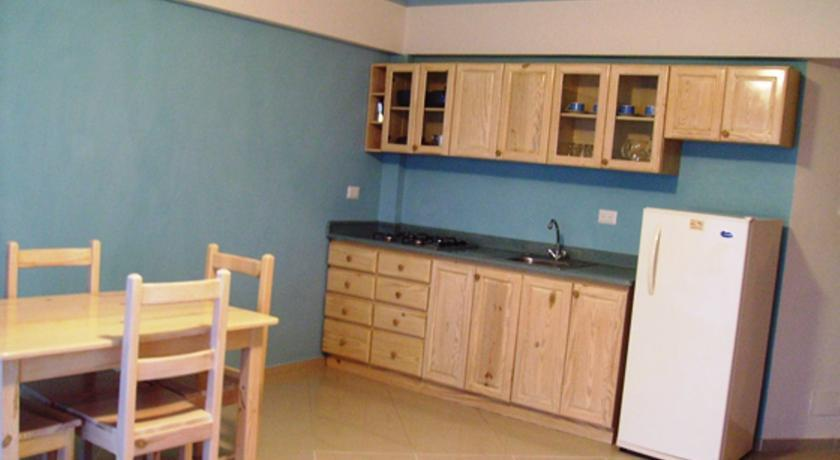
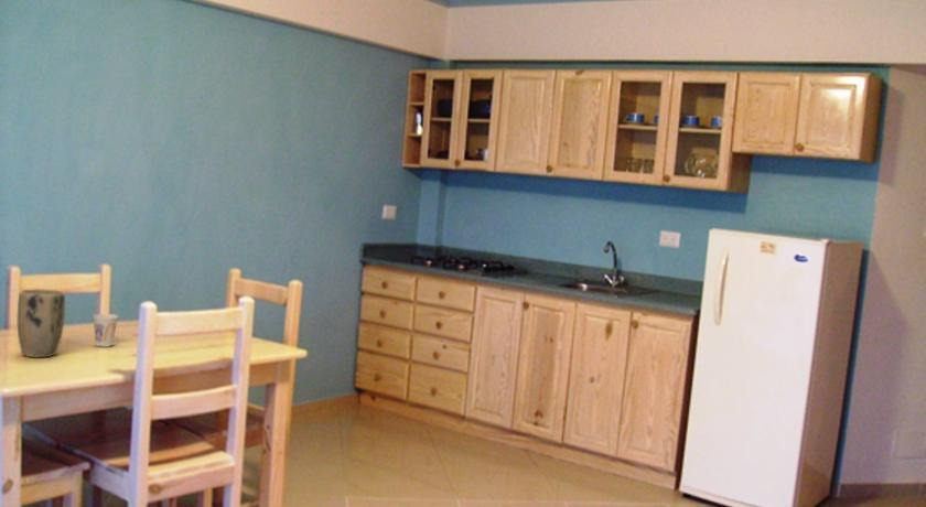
+ cup (105, 330)
+ plant pot (40, 323)
